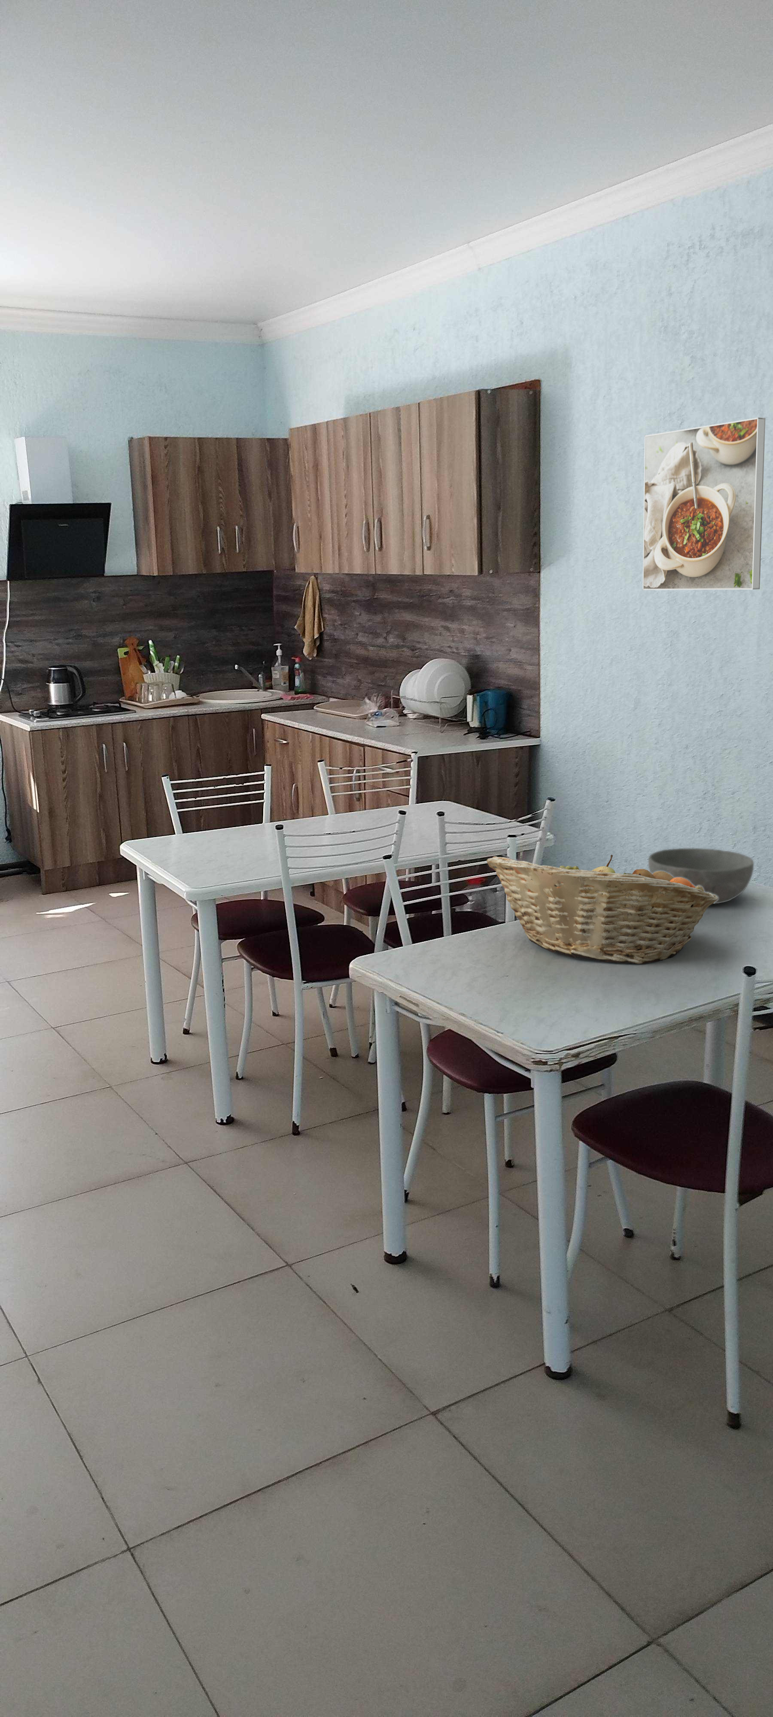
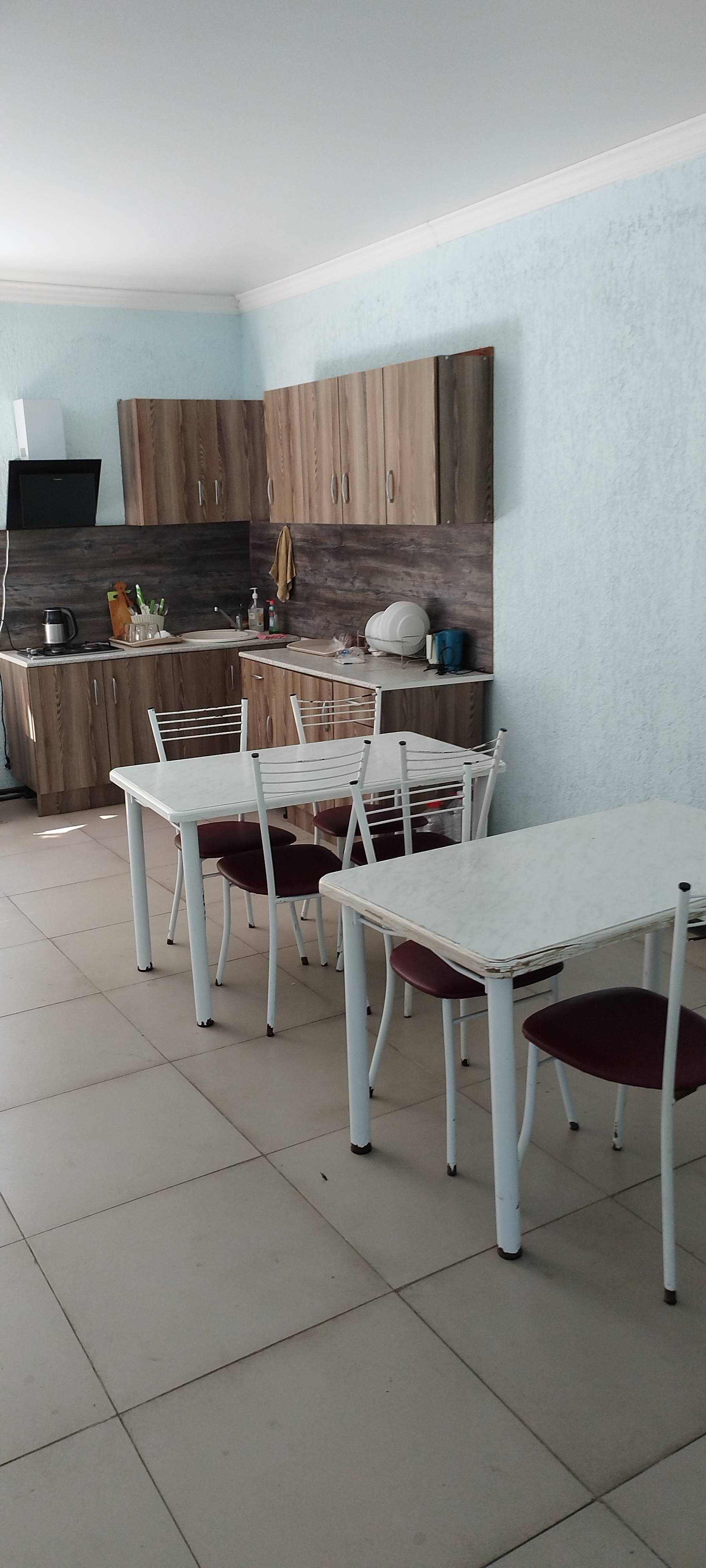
- bowl (700, 878)
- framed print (700, 509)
- fruit basket (599, 897)
